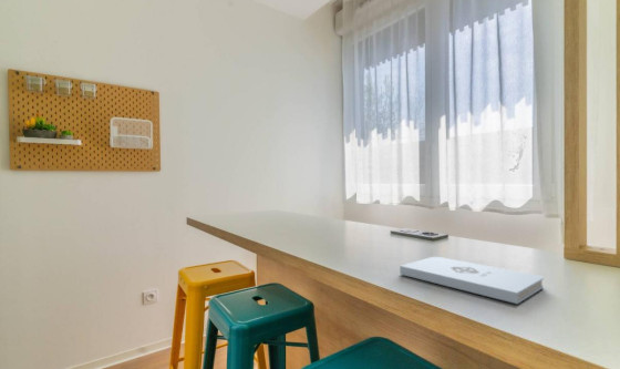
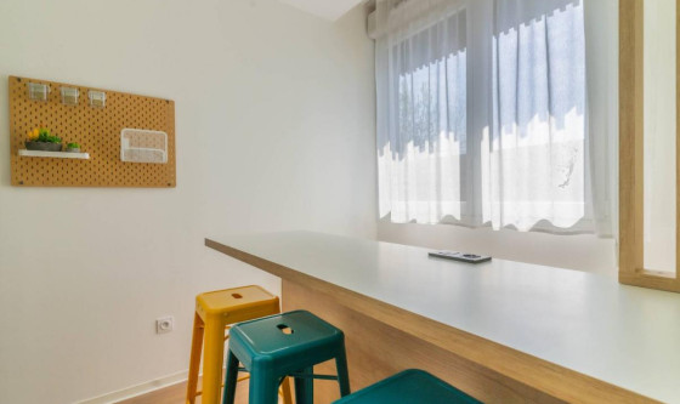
- notepad (467, 275)
